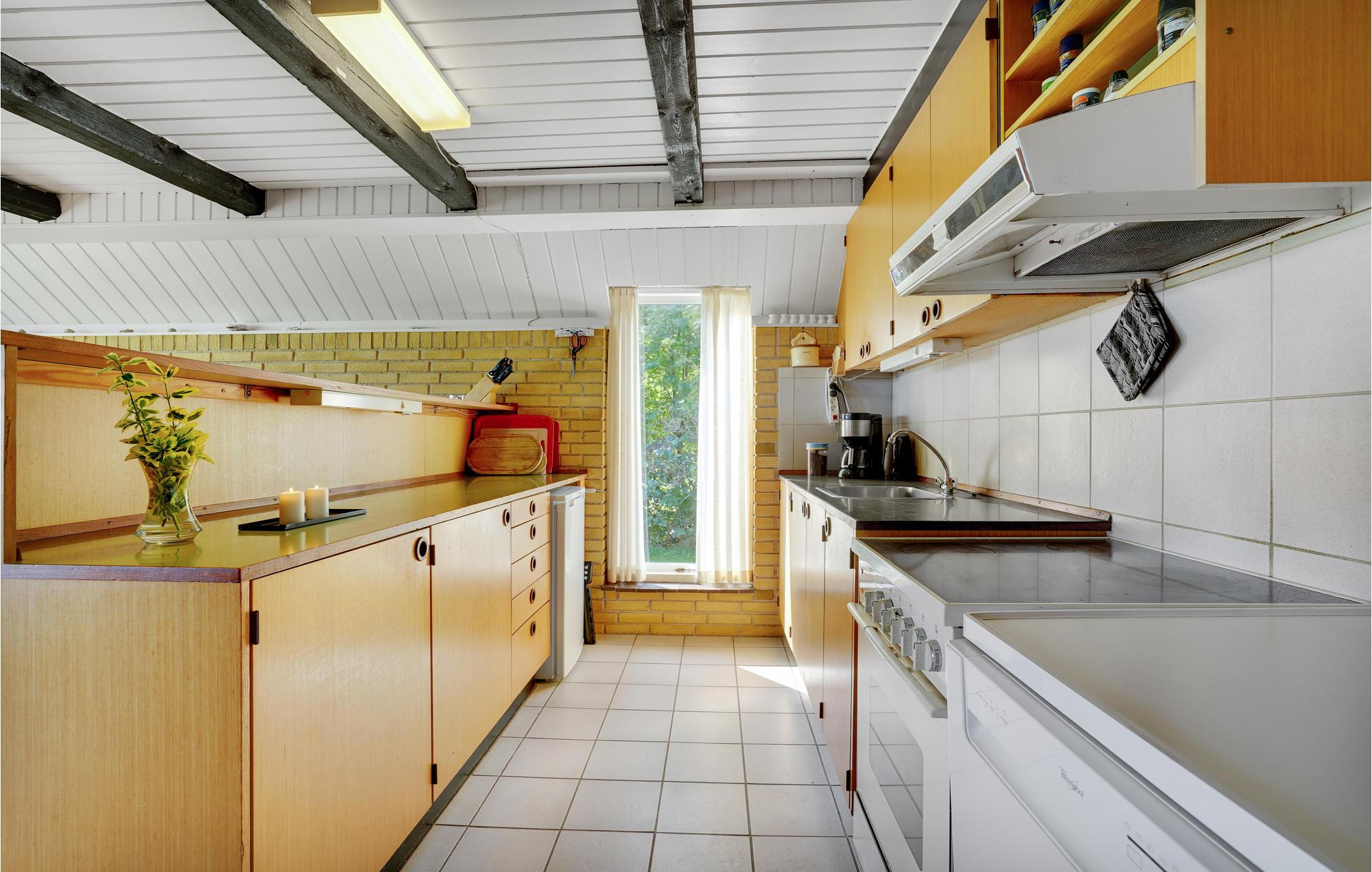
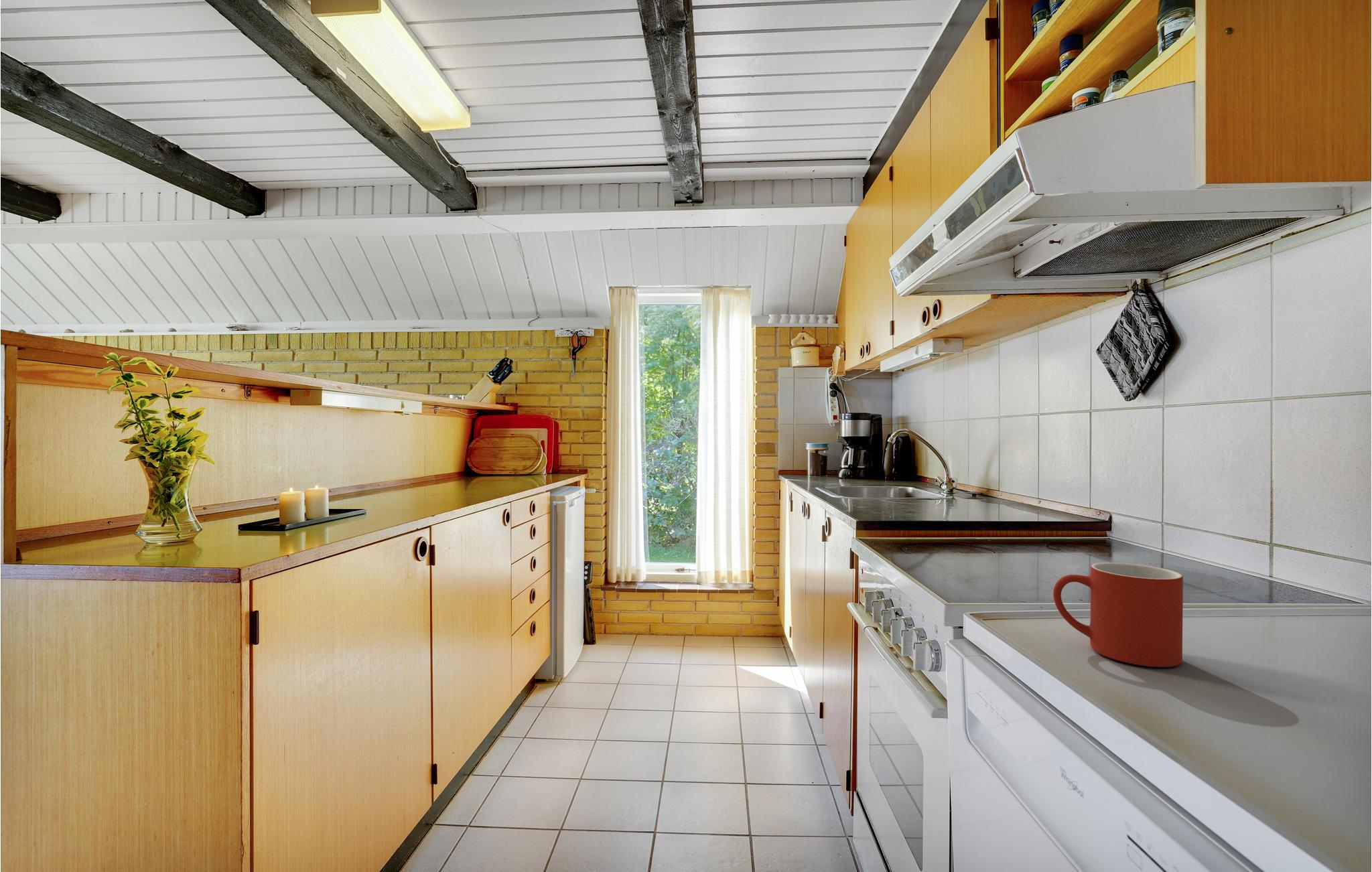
+ mug (1116, 610)
